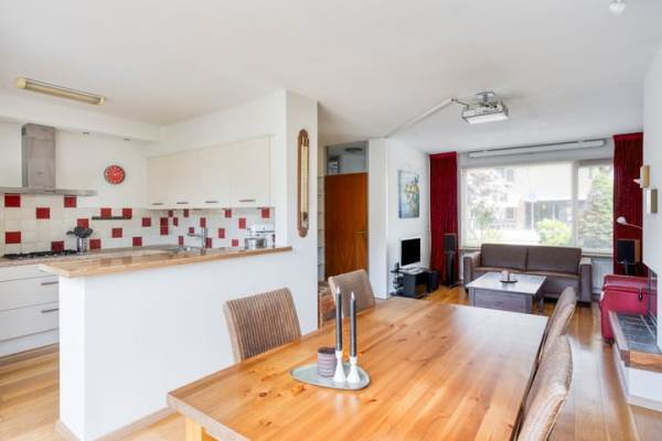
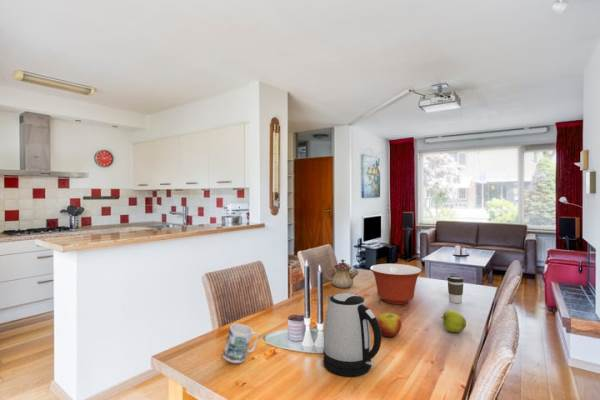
+ mug (240, 341)
+ apple (388, 324)
+ kettle (352, 331)
+ mixing bowl (395, 284)
+ teapot (341, 272)
+ coffee cup (455, 289)
+ apple (453, 321)
